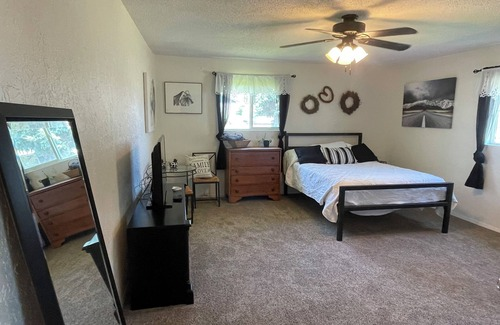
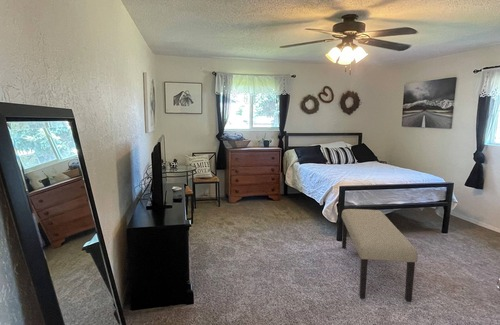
+ bench (371, 246)
